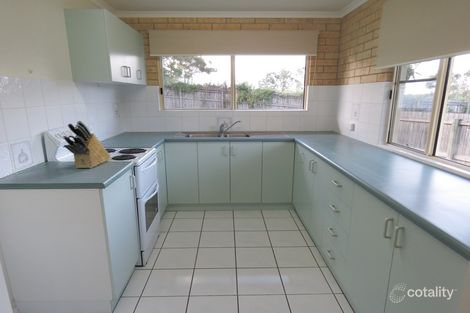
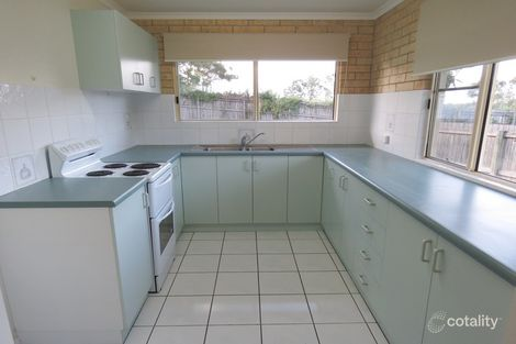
- knife block (87, 142)
